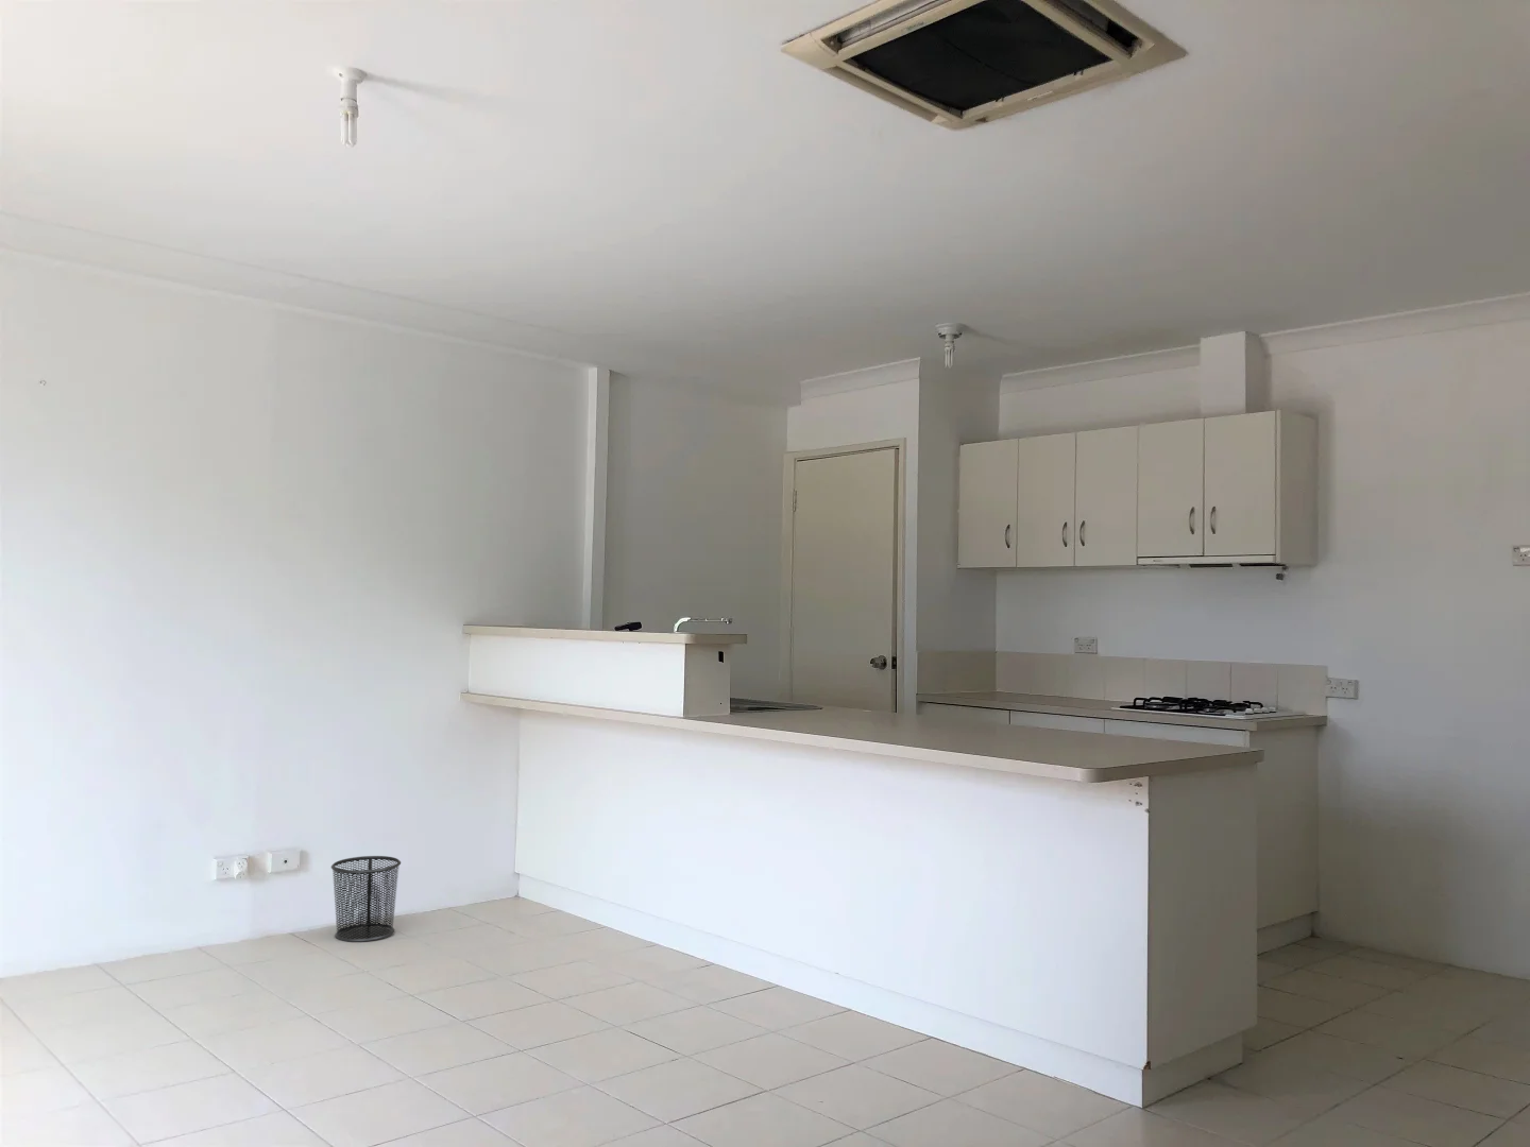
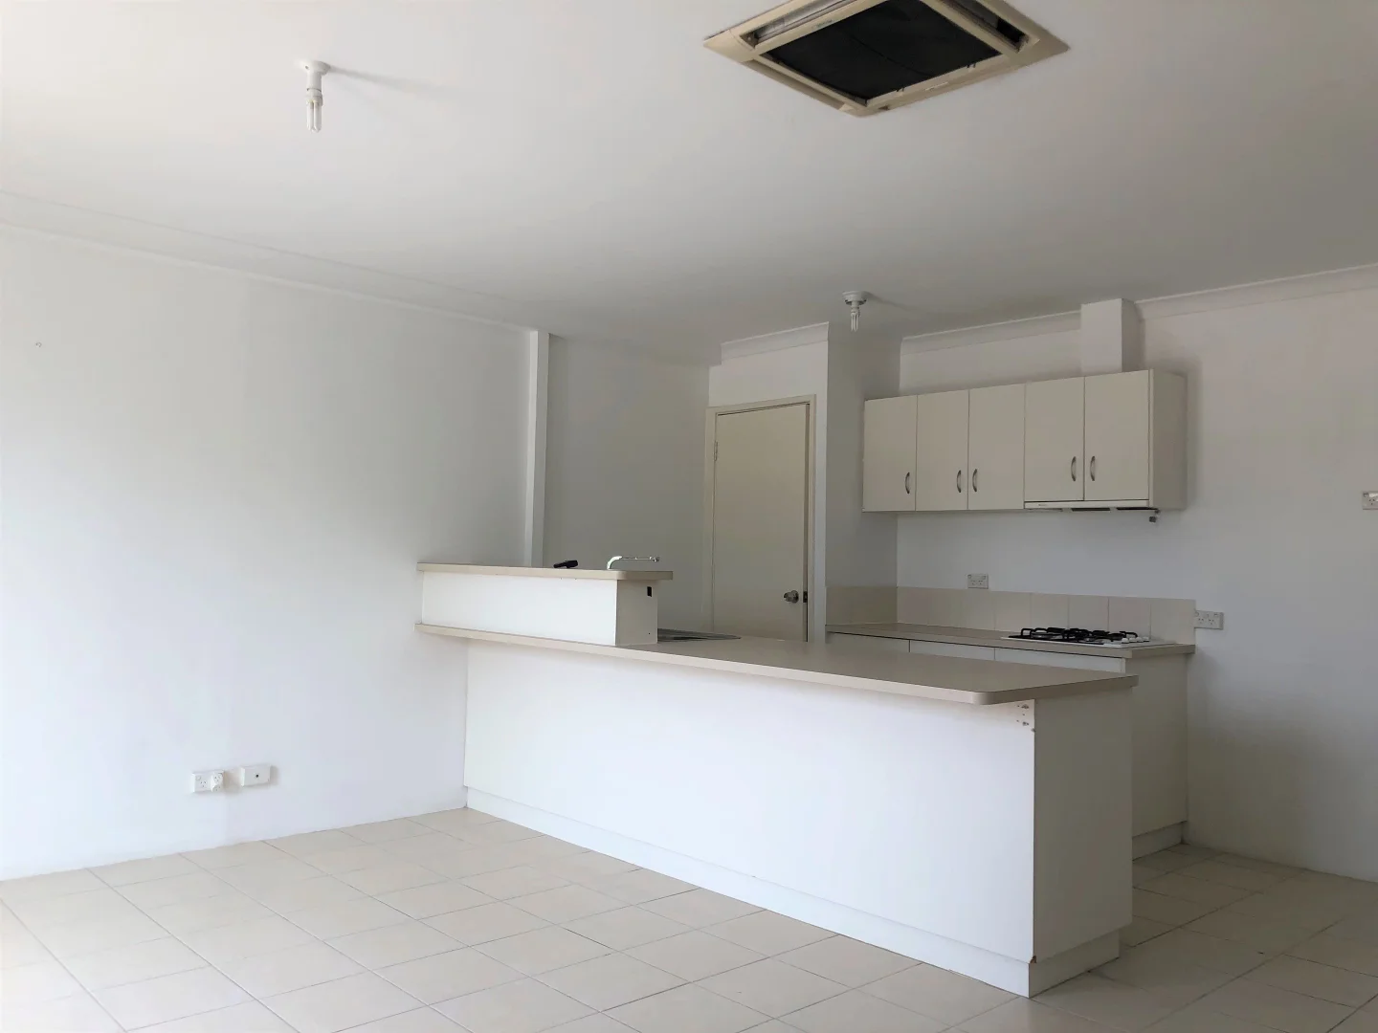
- waste bin (365, 899)
